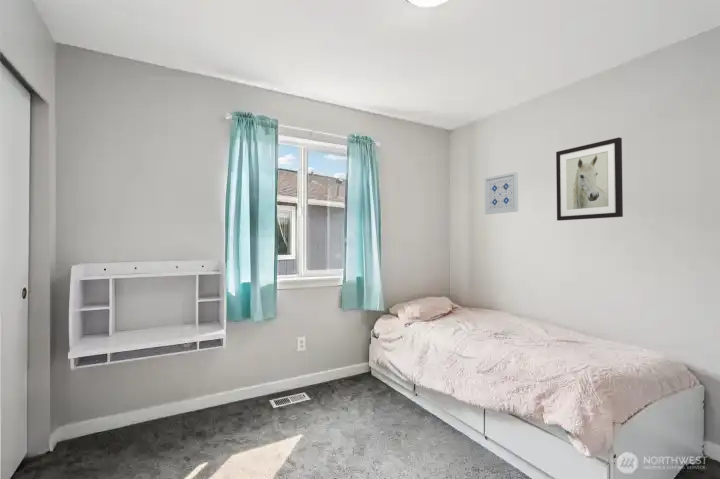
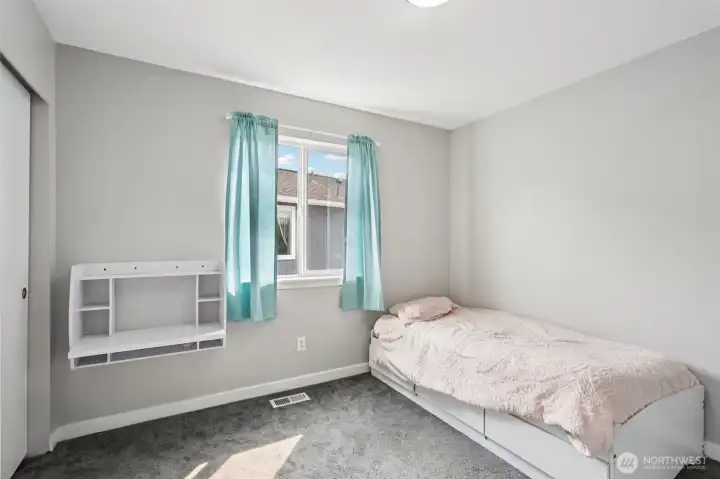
- wall art (500, 194)
- wall art (587, 182)
